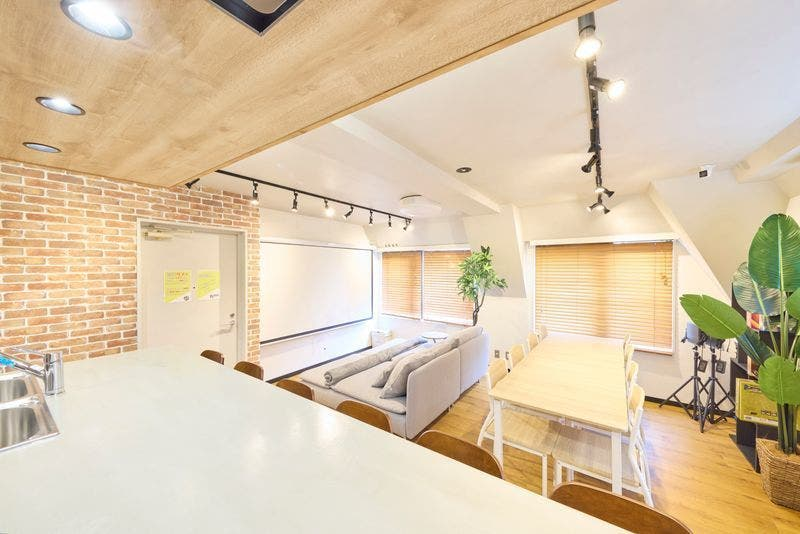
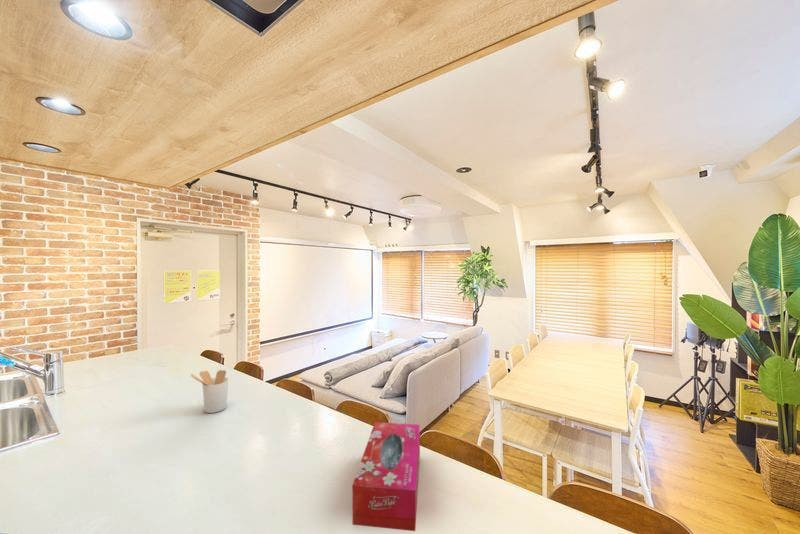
+ utensil holder (209, 390)
+ tissue box (391, 467)
